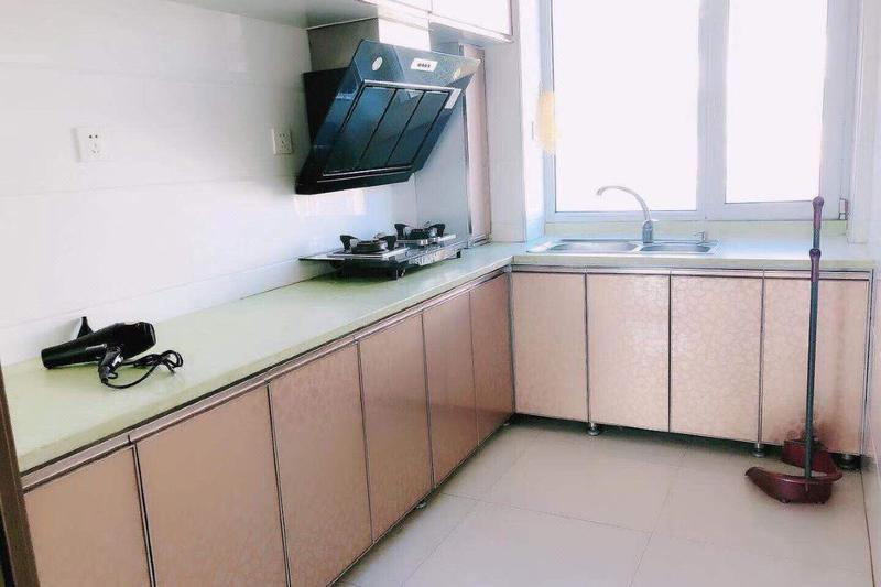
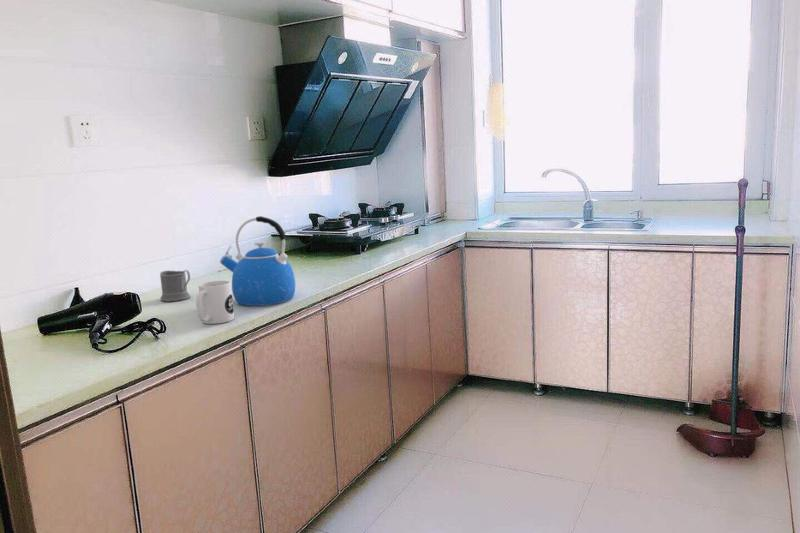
+ mug (212, 303)
+ mug (177, 284)
+ kettle (254, 258)
